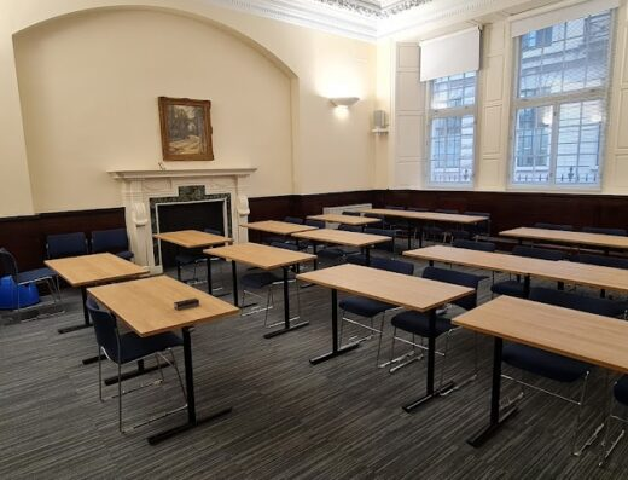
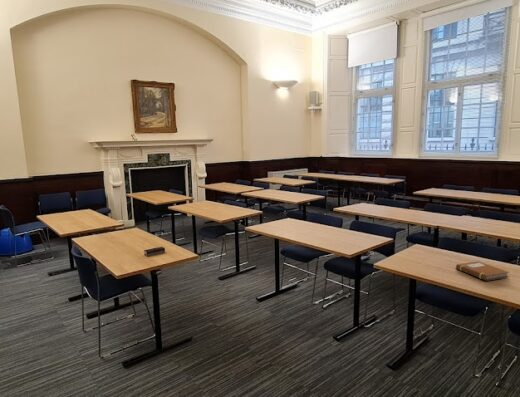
+ notebook (480, 270)
